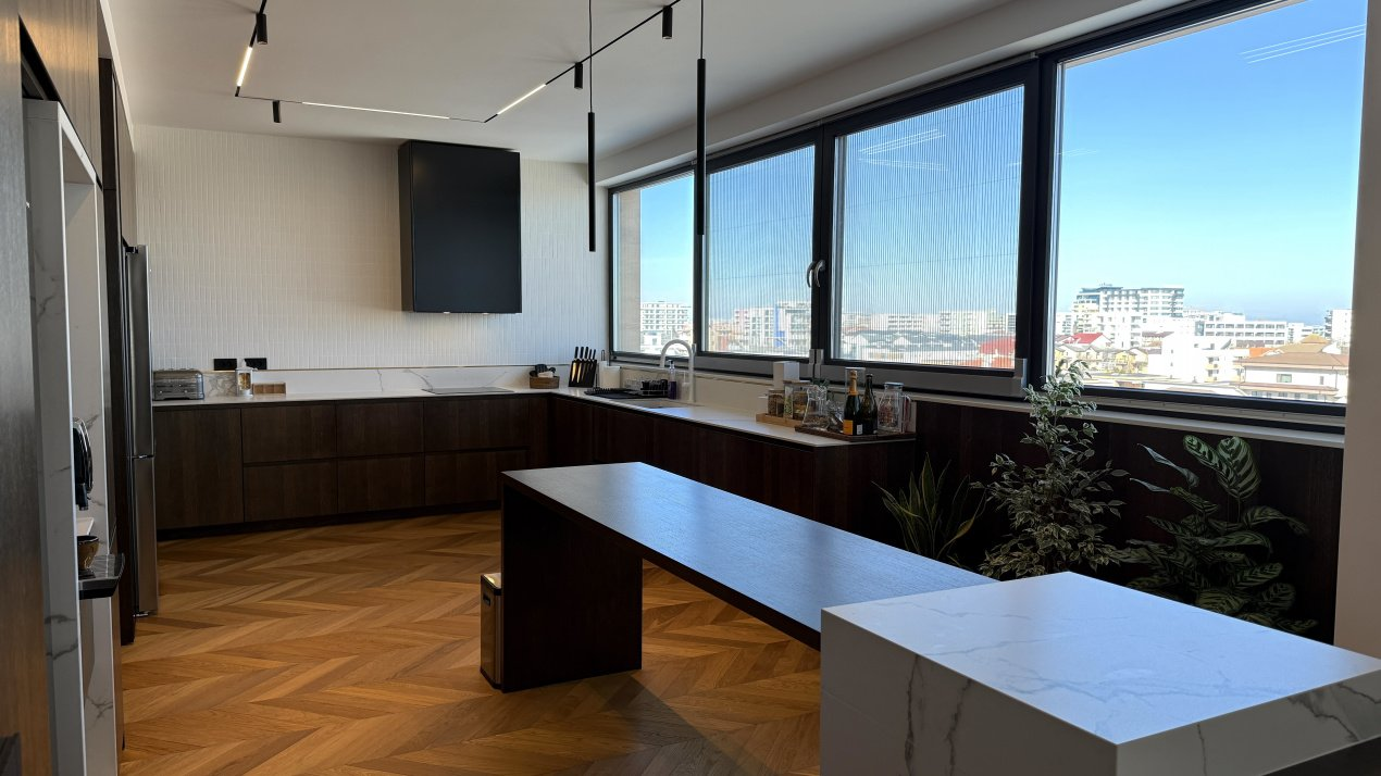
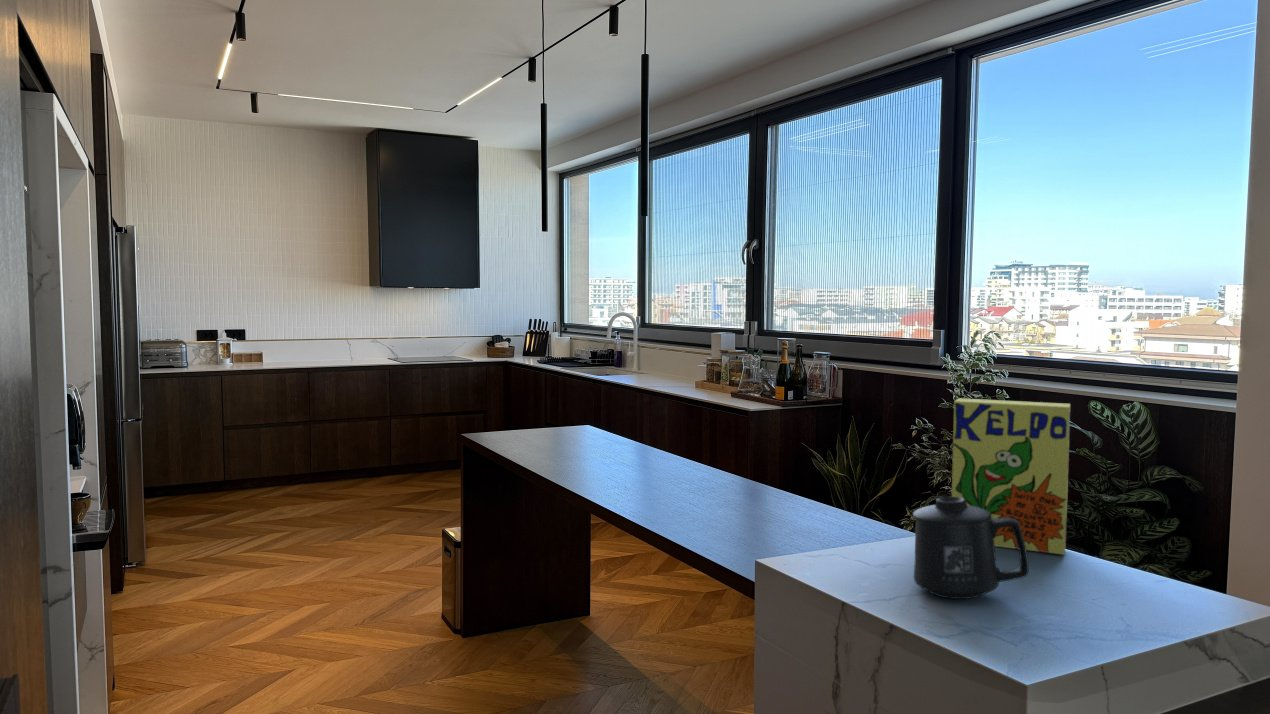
+ mug (964, 544)
+ cereal box (1009, 473)
